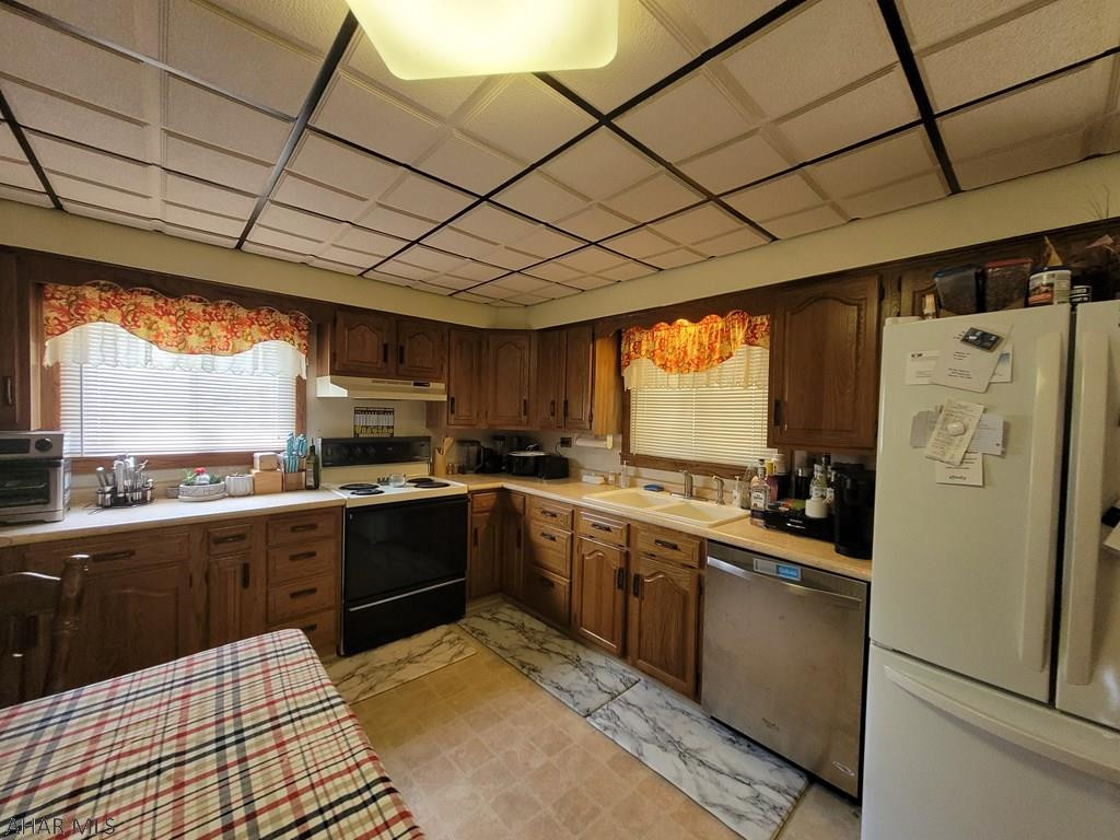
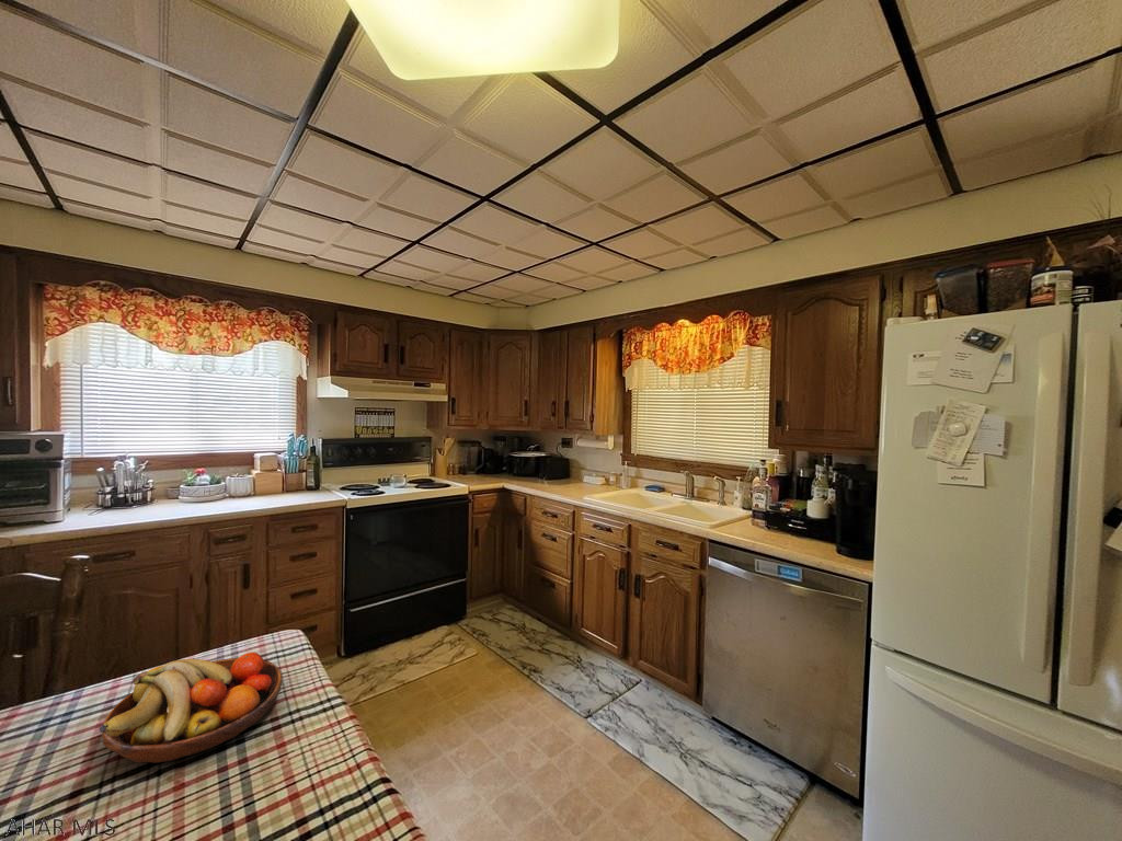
+ fruit bowl (199, 691)
